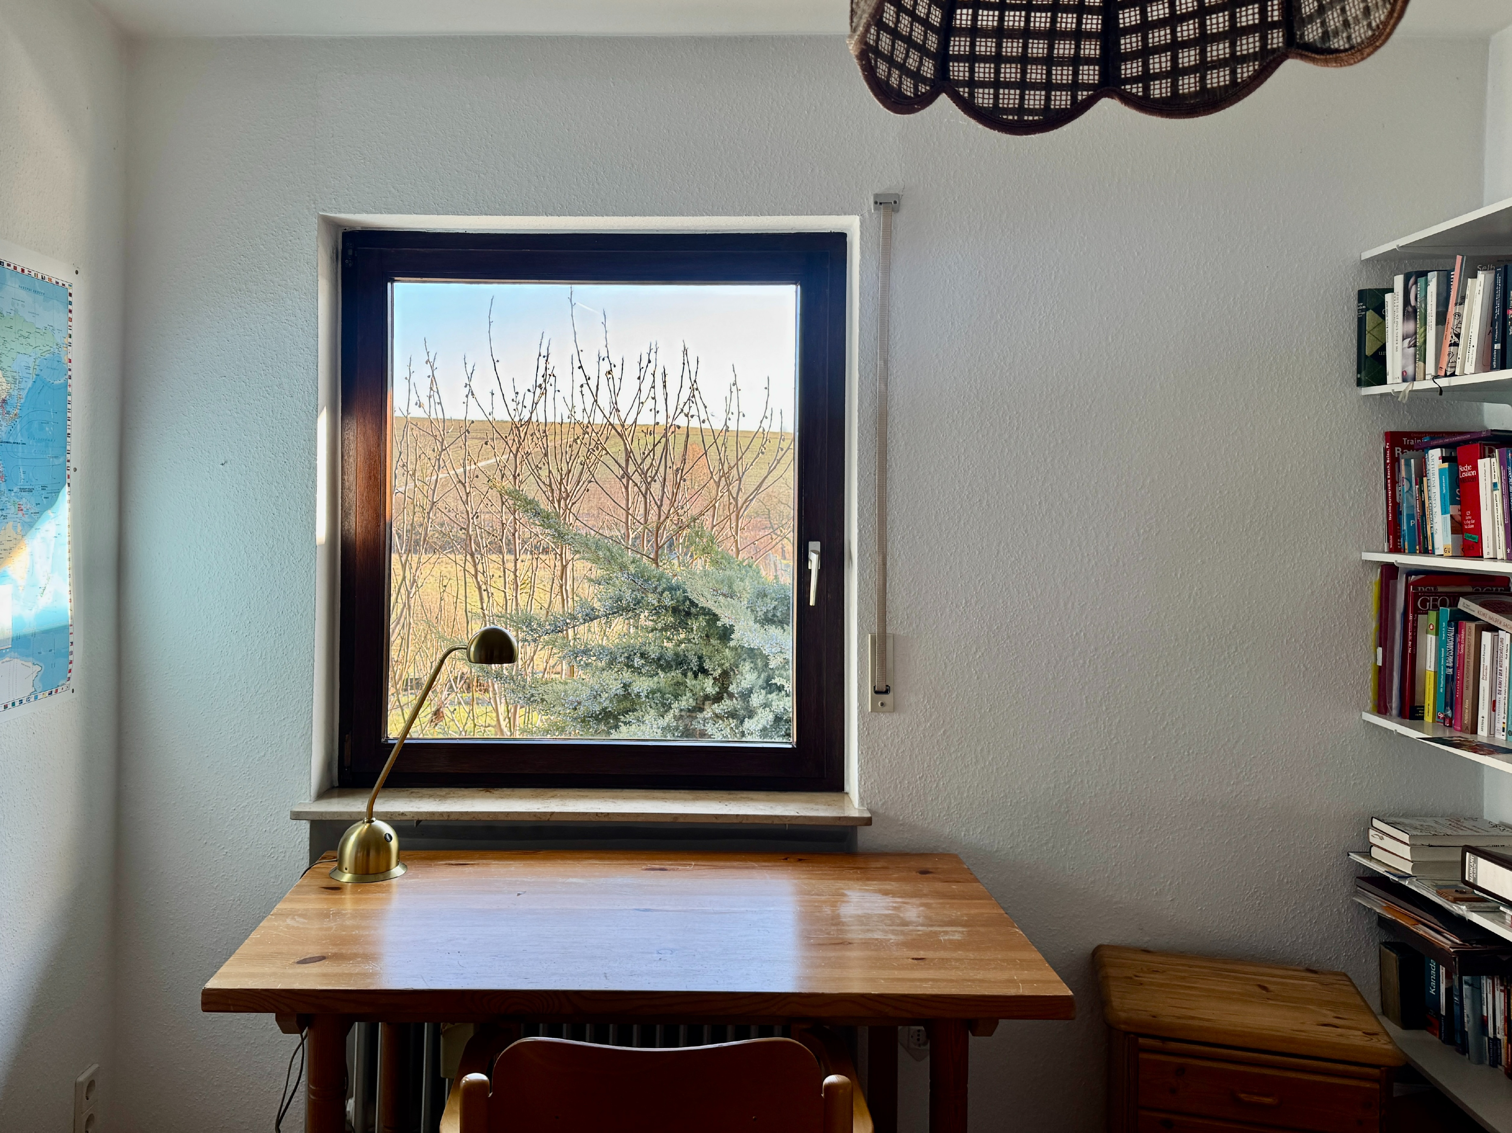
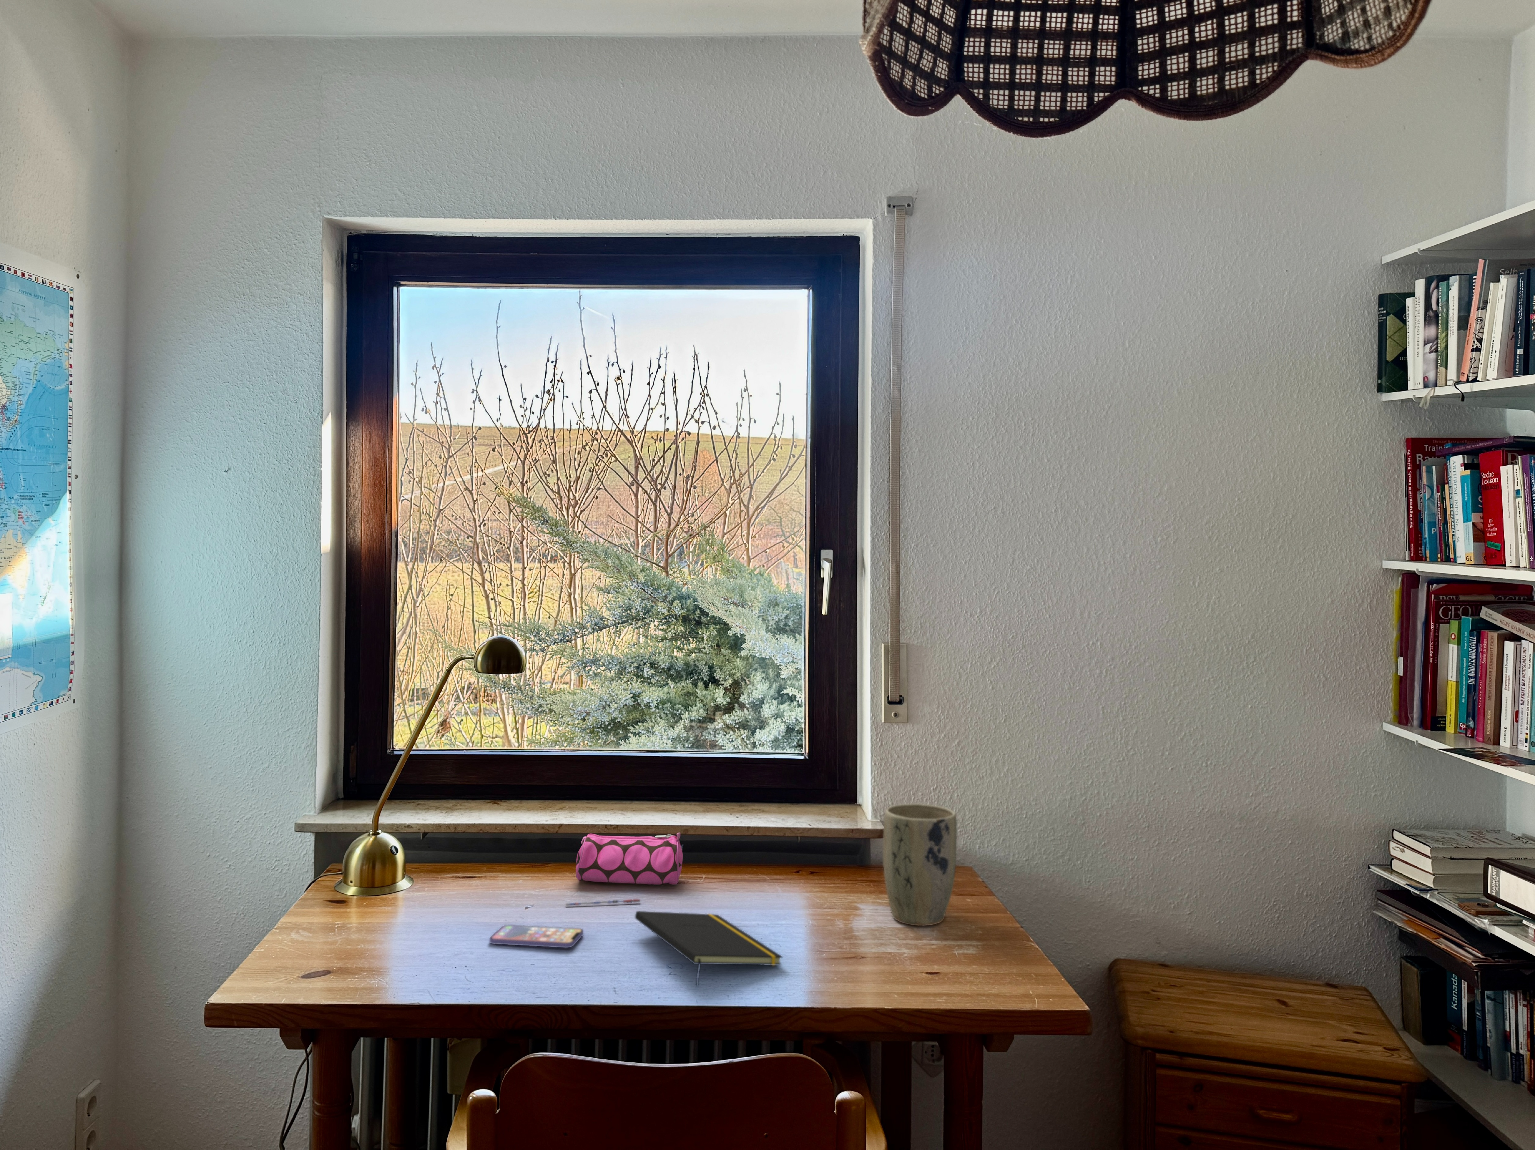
+ smartphone (537, 936)
+ notepad (706, 937)
+ pen (603, 902)
+ plant pot (920, 865)
+ pencil case (630, 858)
